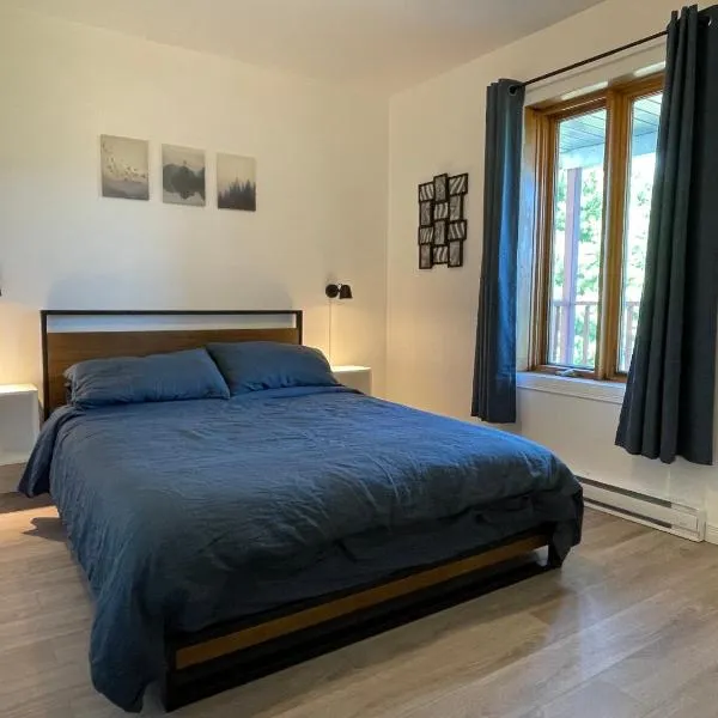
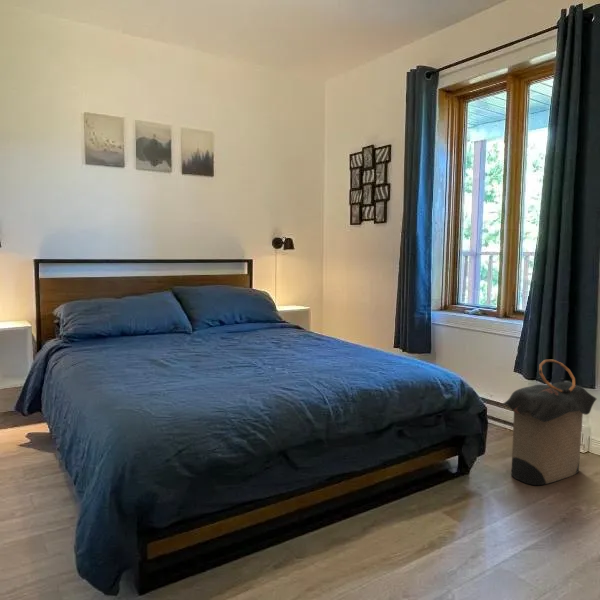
+ laundry hamper (549, 419)
